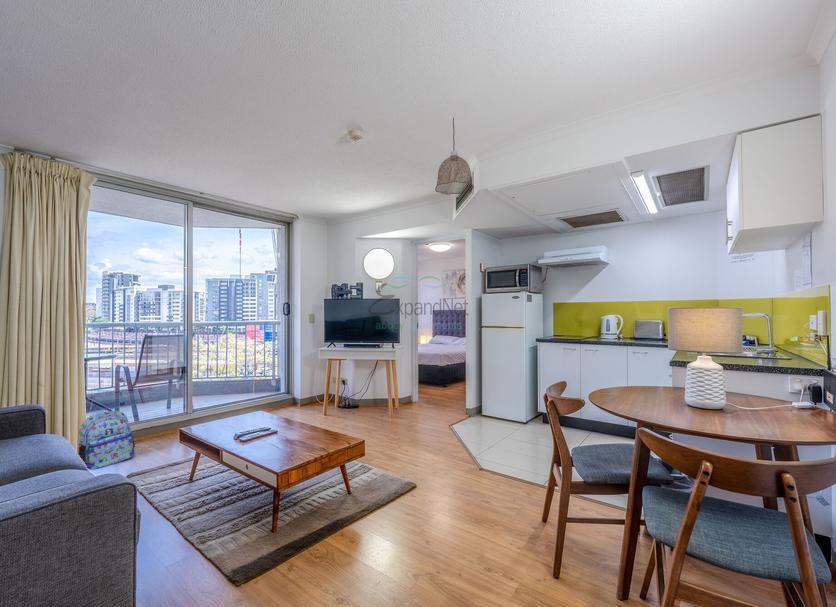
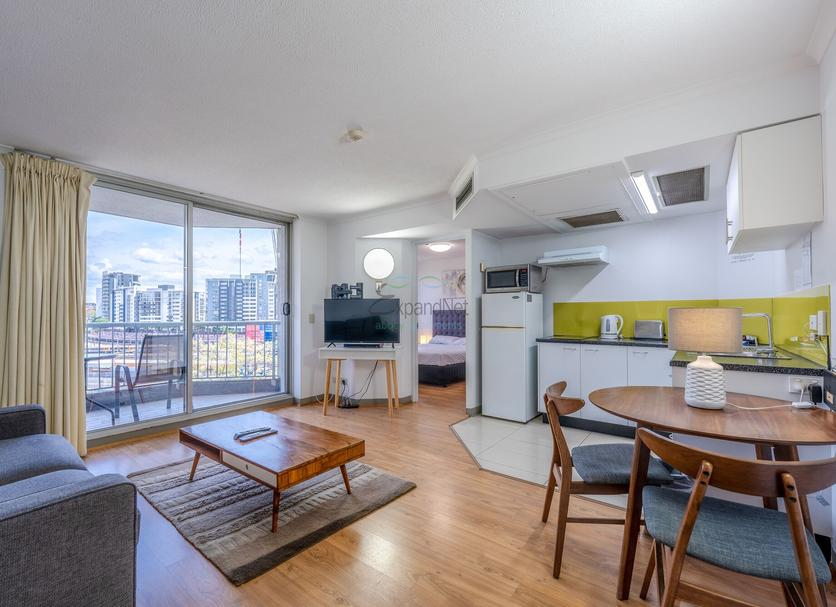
- backpack (107, 437)
- pendant lamp (453, 153)
